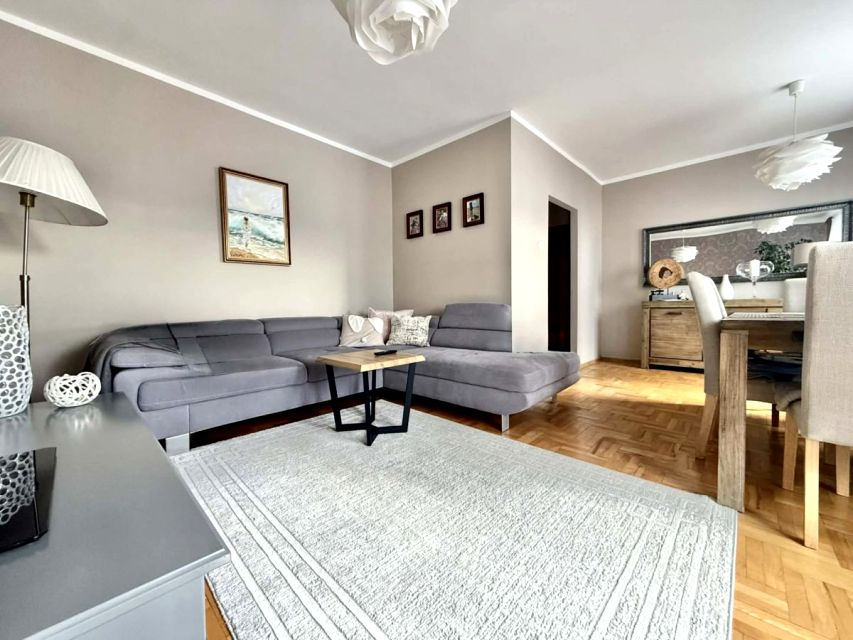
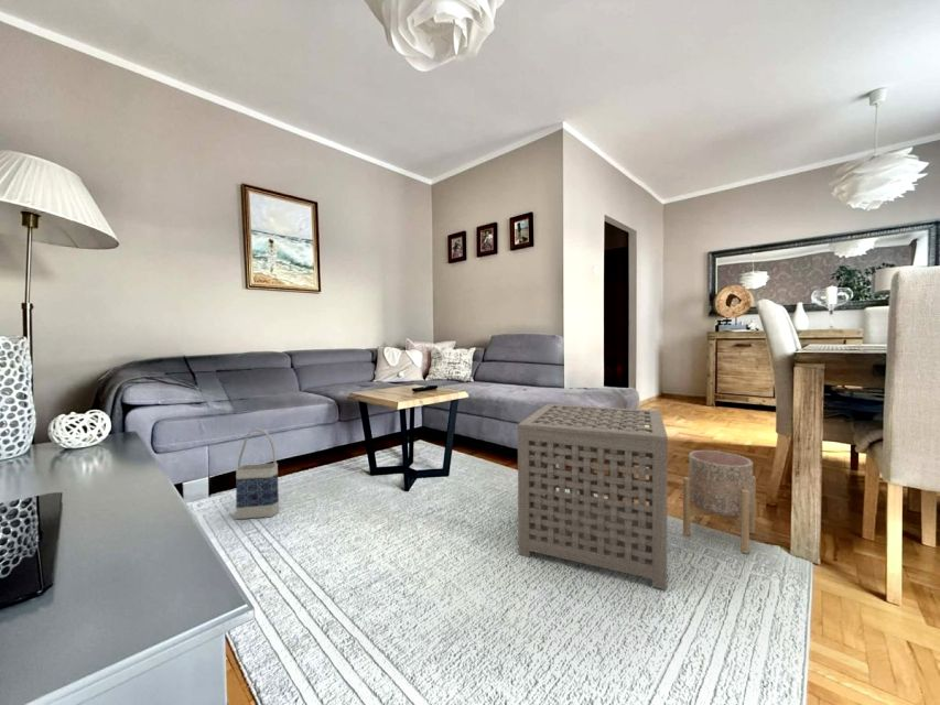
+ bag (257, 471)
+ planter (718, 495)
+ side table (594, 477)
